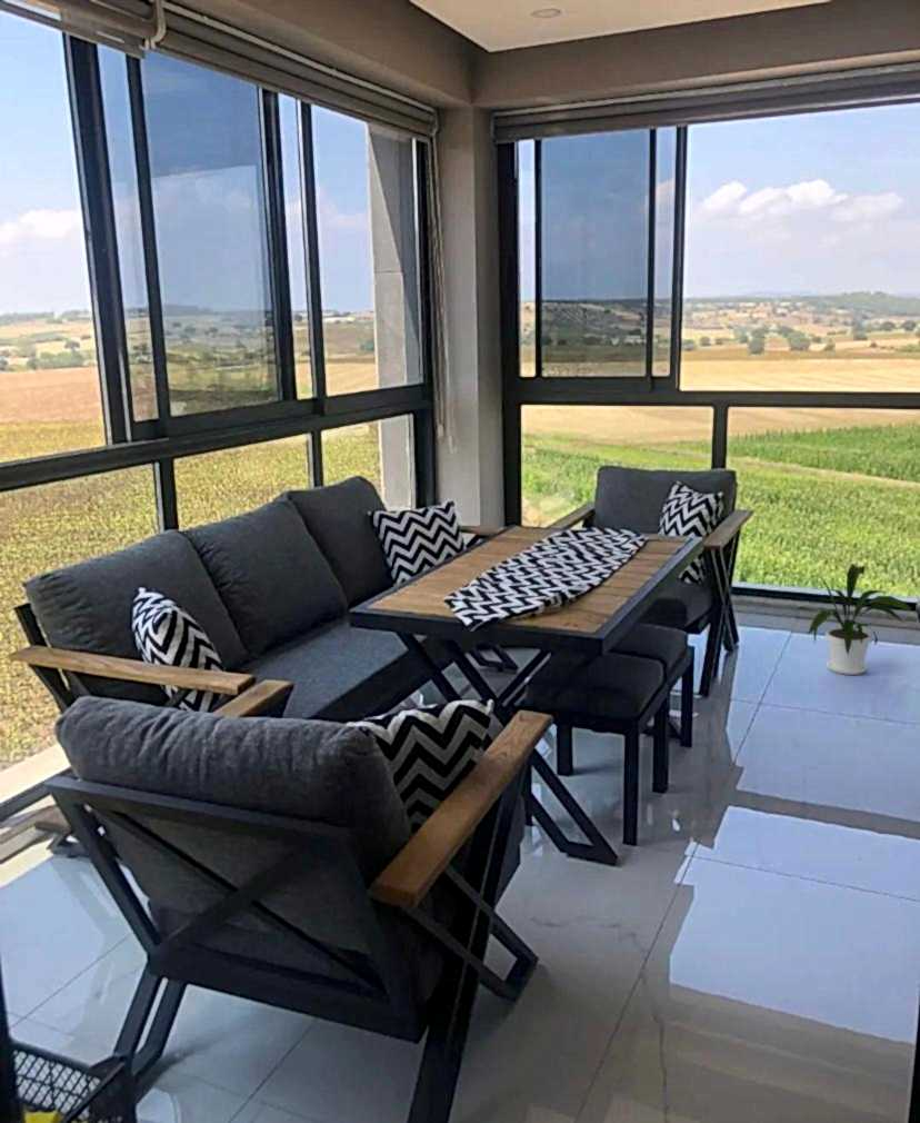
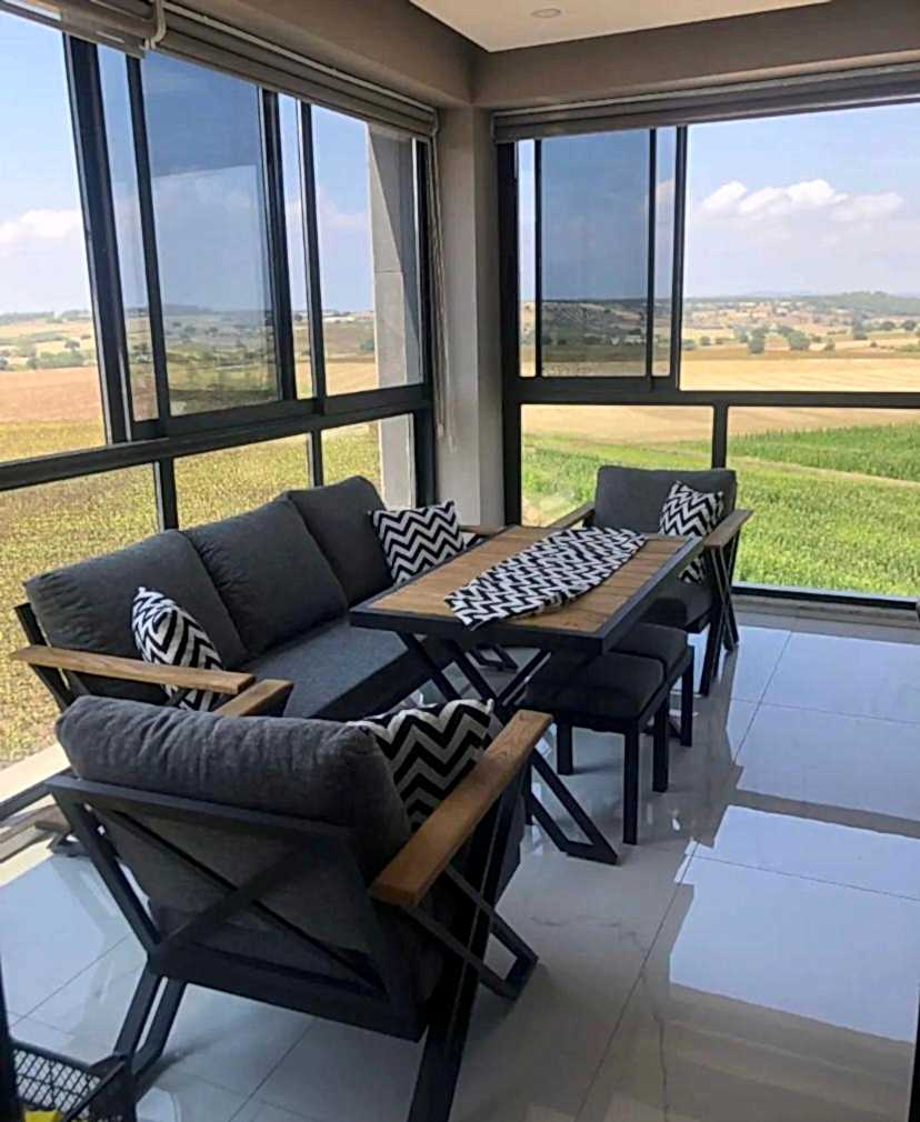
- house plant (853, 615)
